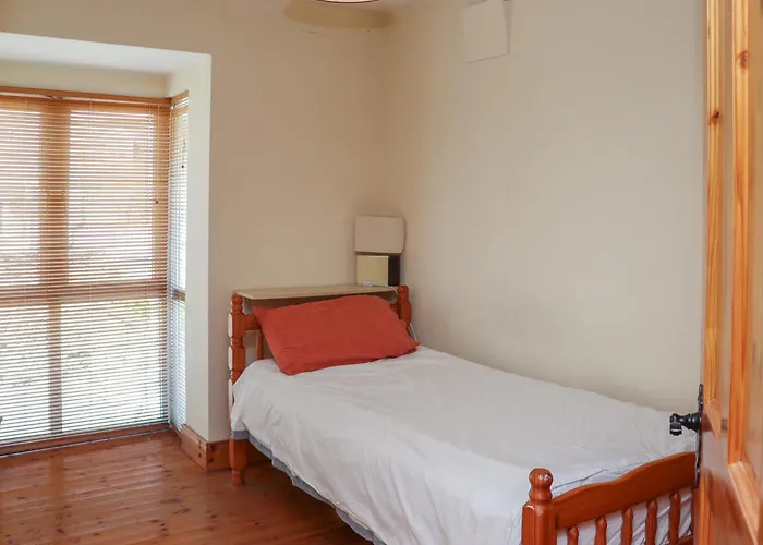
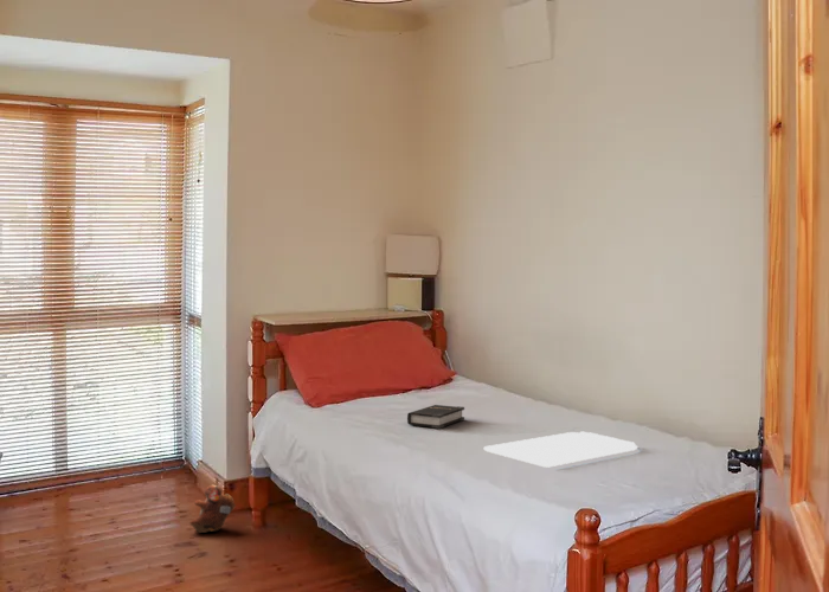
+ tray (563, 446)
+ hardback book (436, 416)
+ plush toy (210, 507)
